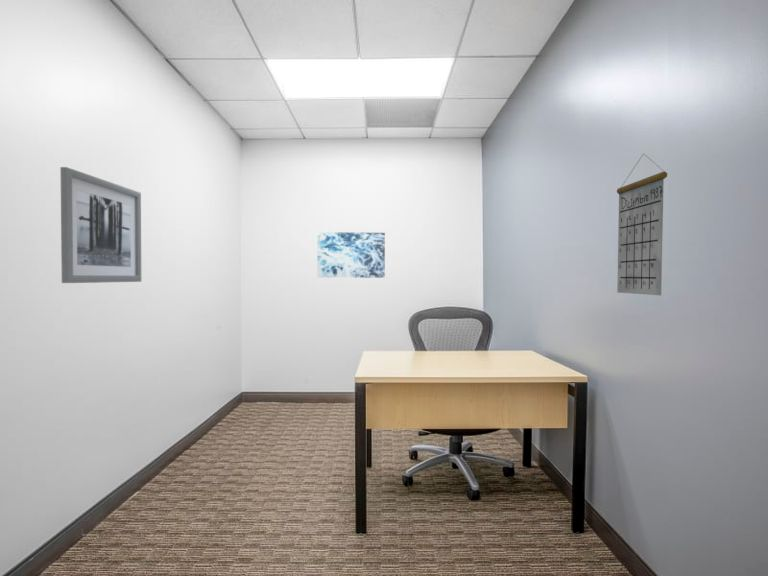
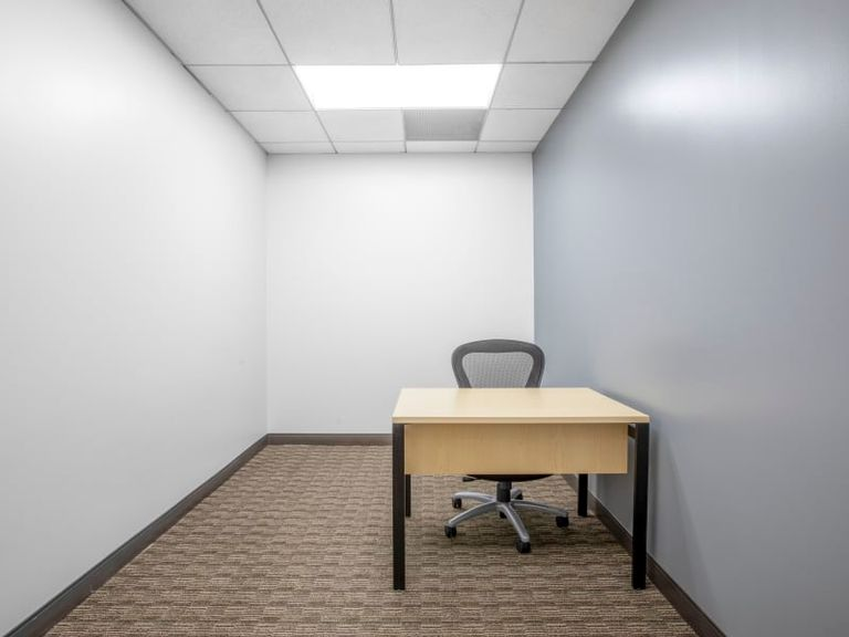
- calendar (639, 223)
- wall art (351, 255)
- wall art (106, 232)
